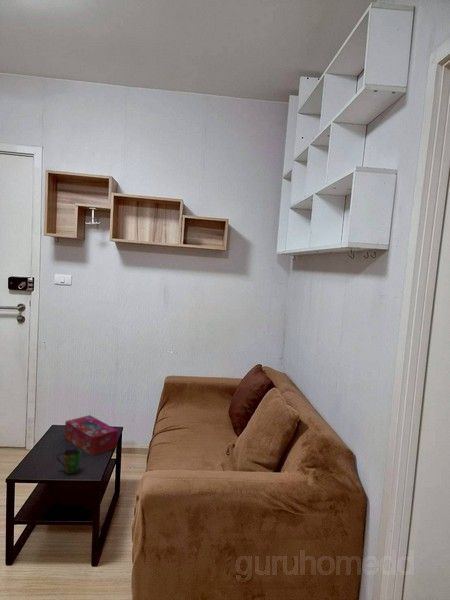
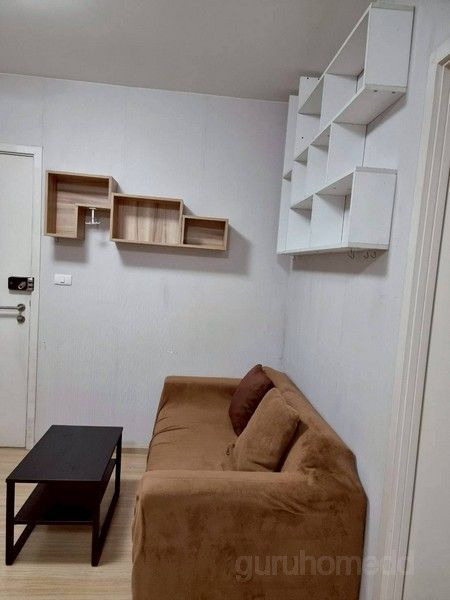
- cup (68, 461)
- tissue box (90, 434)
